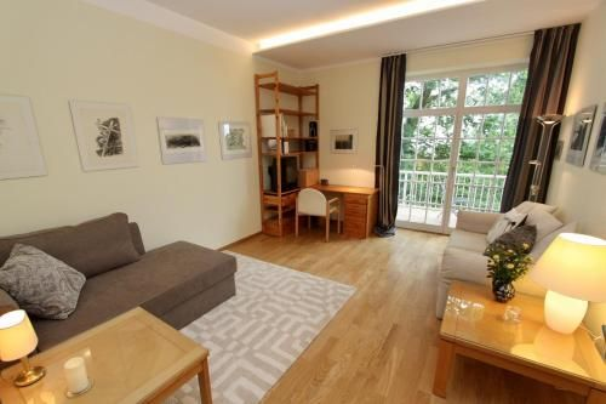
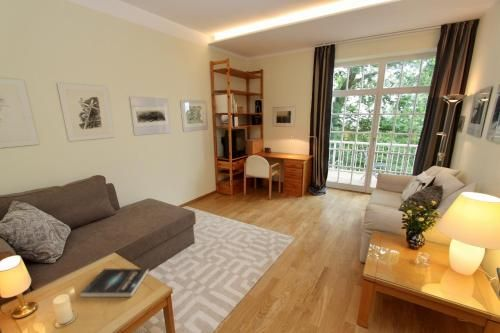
+ book (117, 281)
